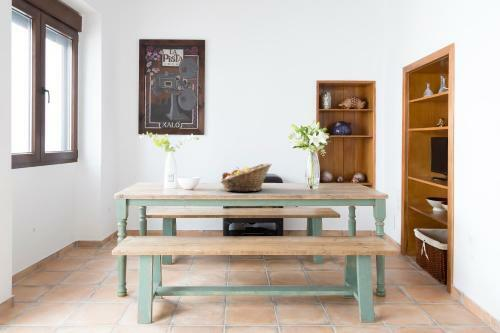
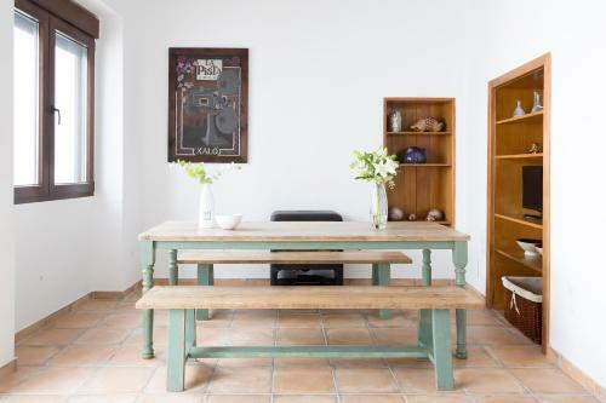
- fruit basket (245, 176)
